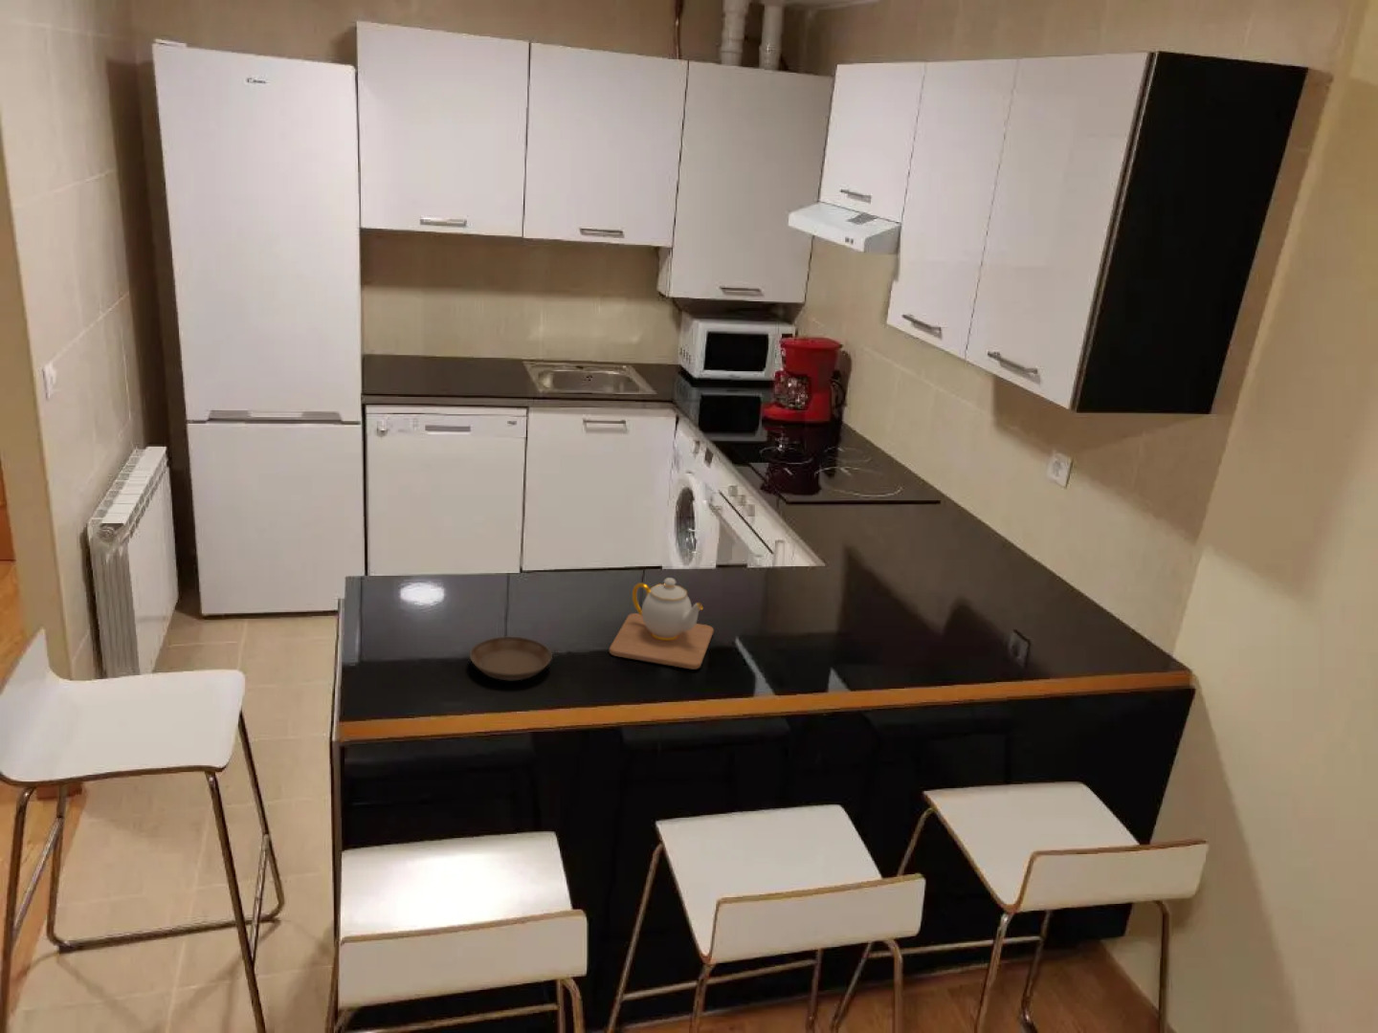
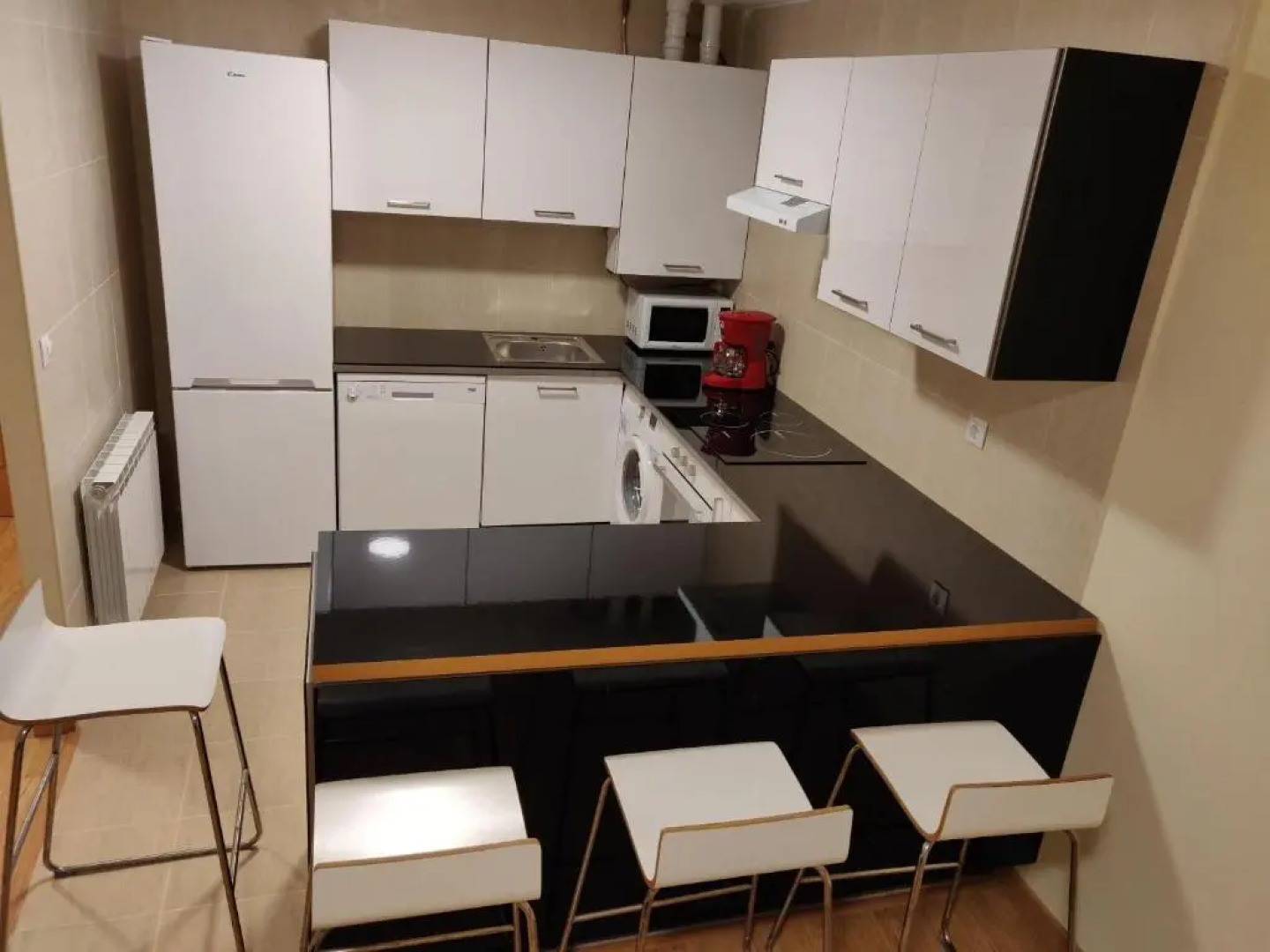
- saucer (510, 660)
- teapot (665, 612)
